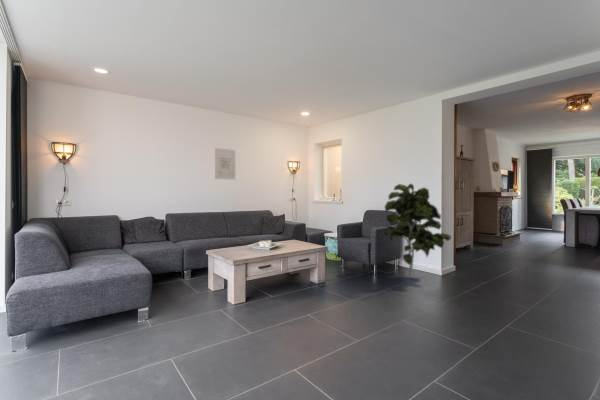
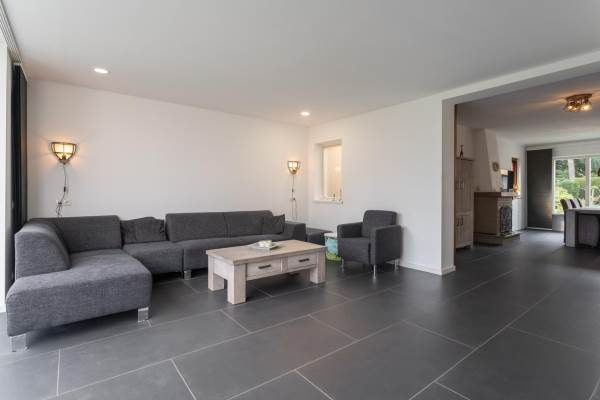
- indoor plant (414, 230)
- wall art (225, 164)
